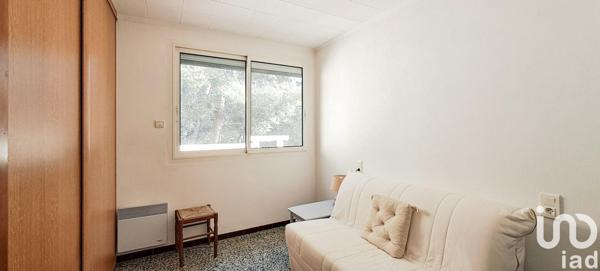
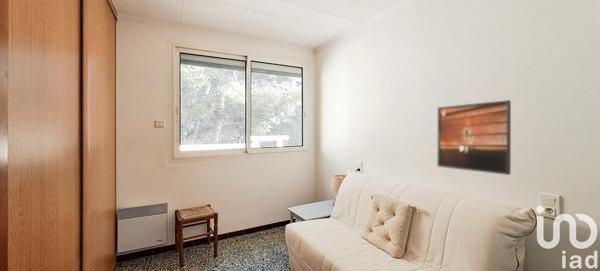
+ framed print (469, 137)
